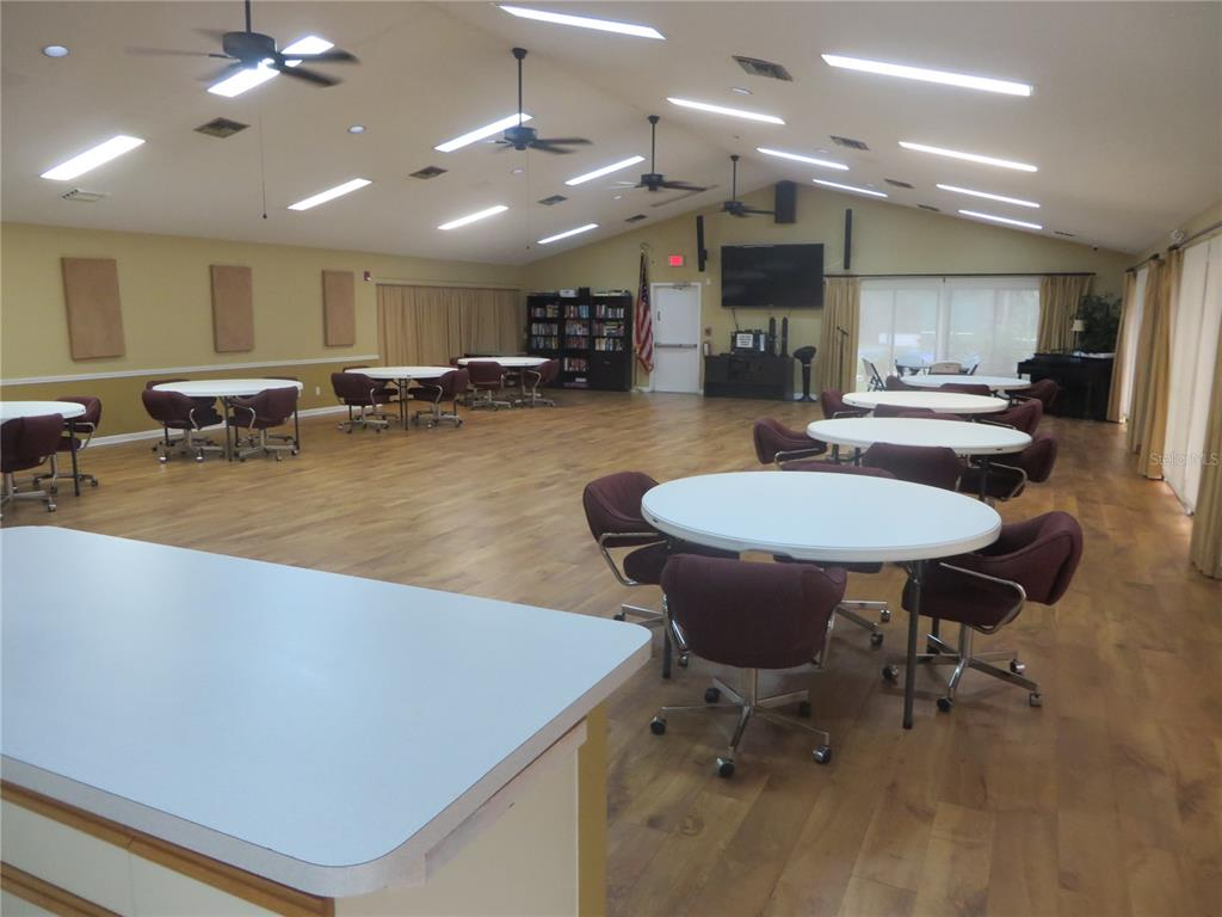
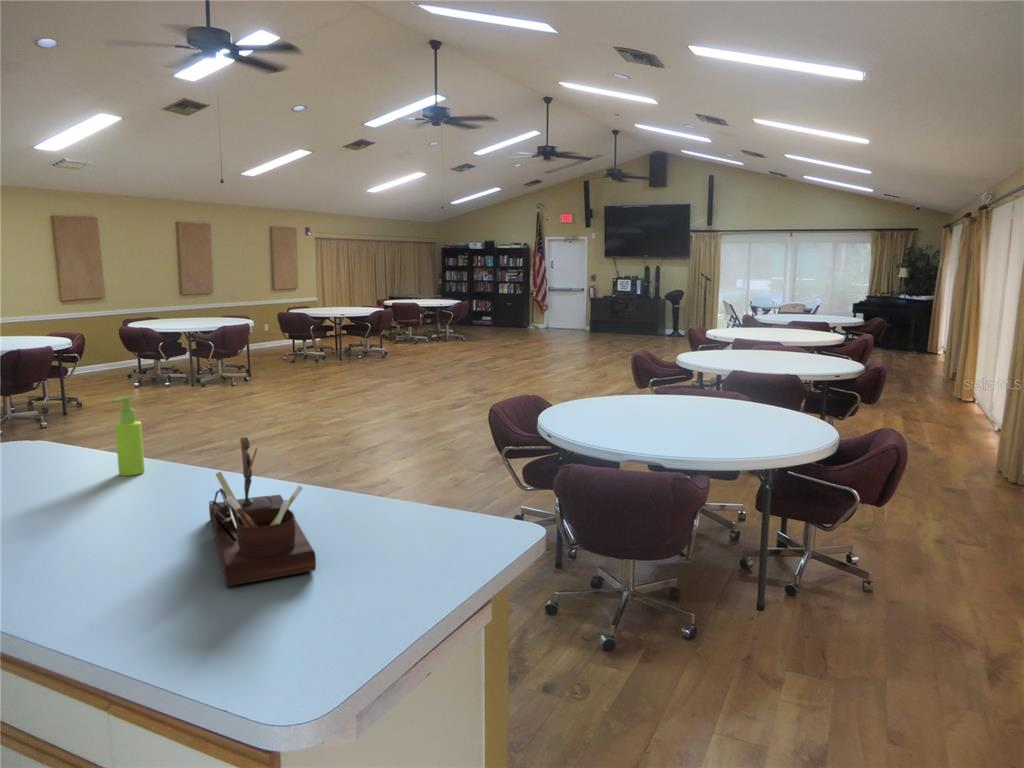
+ soap dispenser (127, 435)
+ desk organizer (255, 500)
